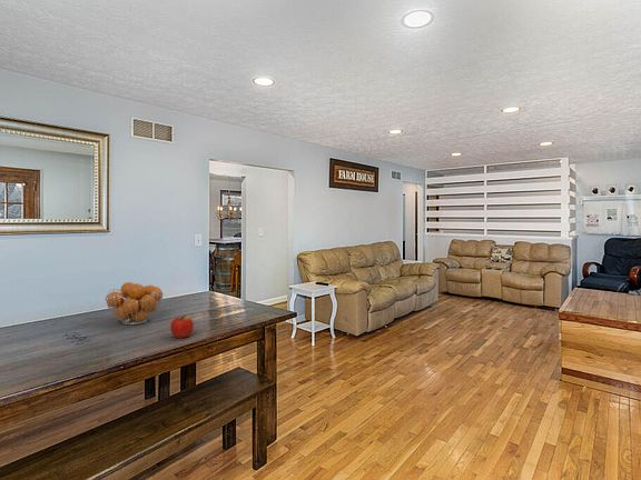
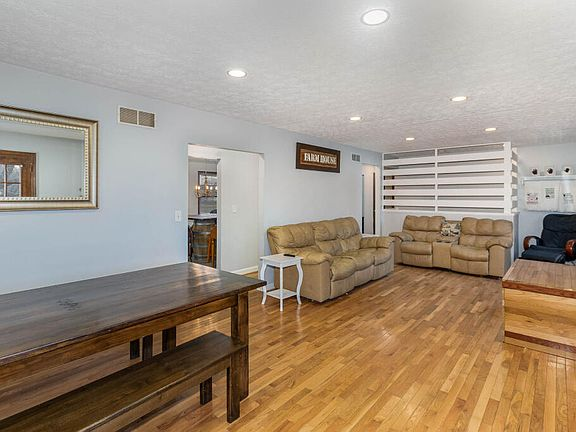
- apple (181, 326)
- fruit basket (135, 302)
